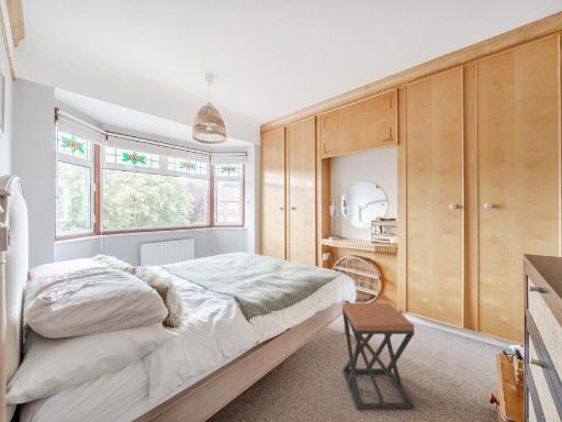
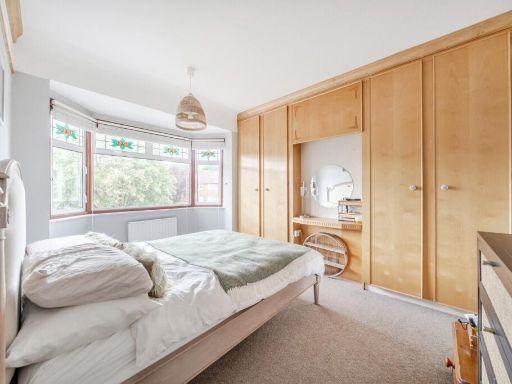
- stool (373, 351)
